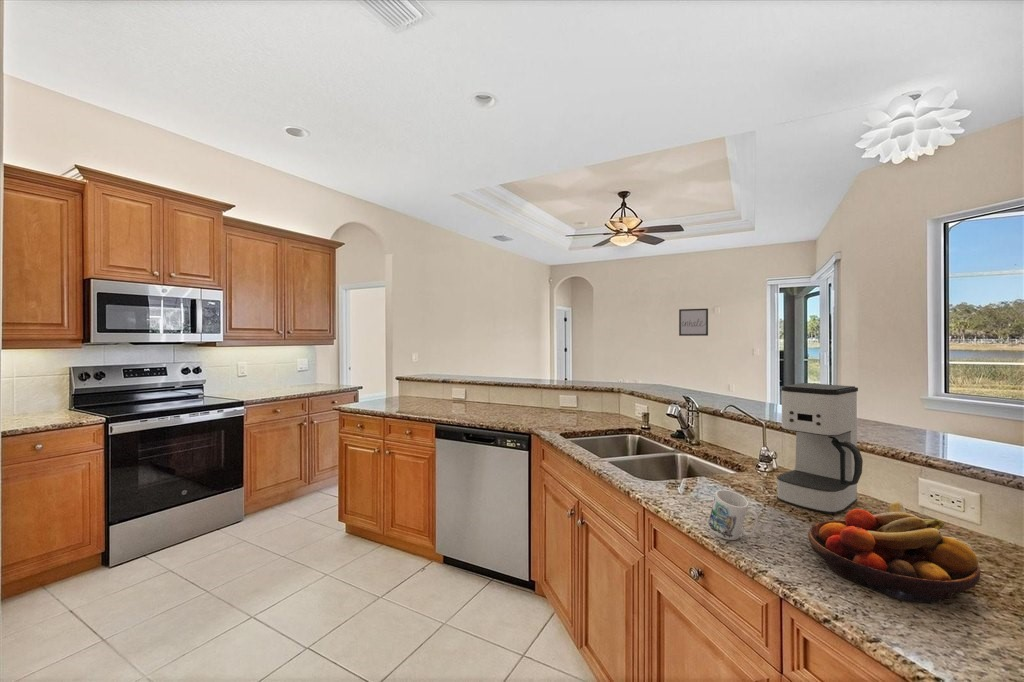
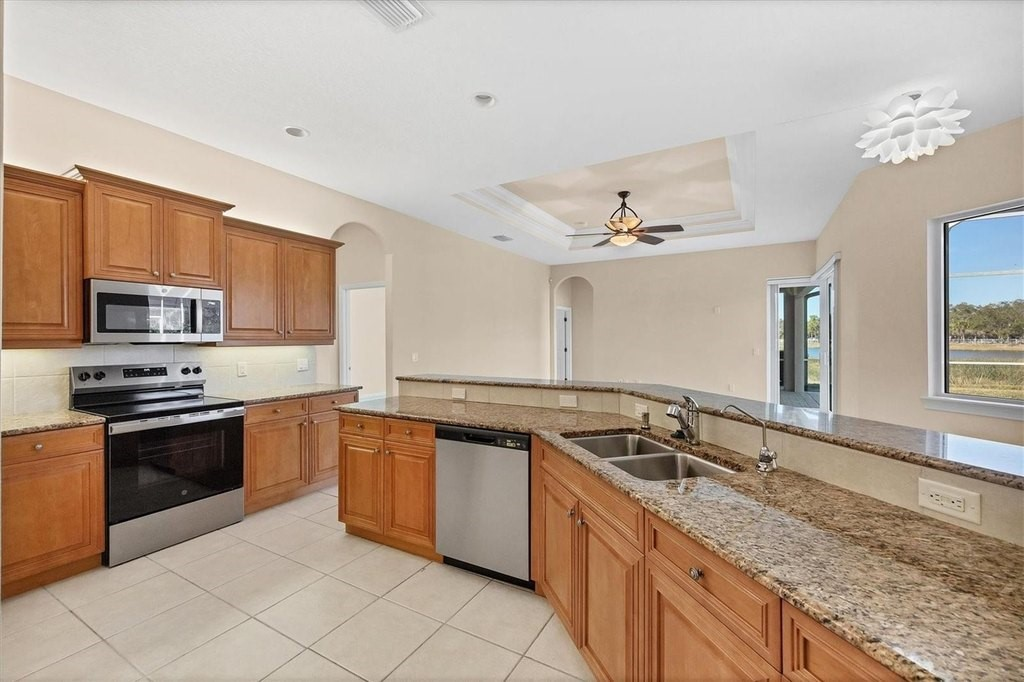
- coffee maker (821, 444)
- mug (732, 514)
- wall art (693, 322)
- fruit bowl (885, 540)
